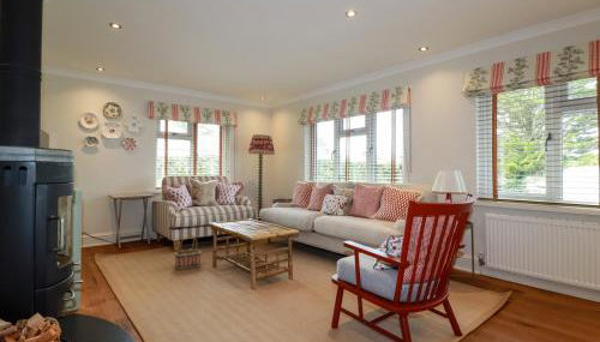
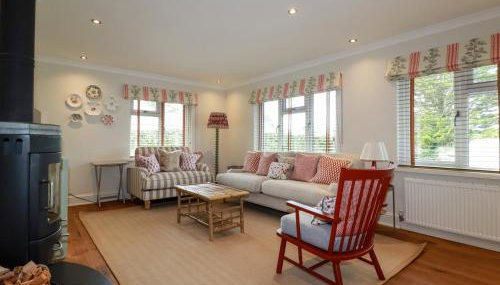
- basket (187, 250)
